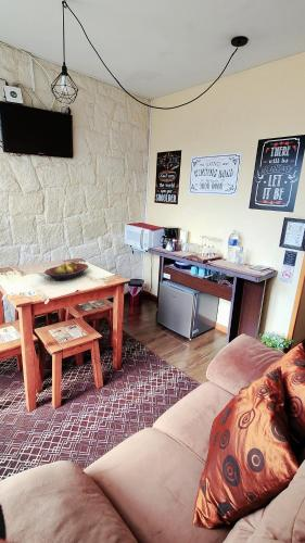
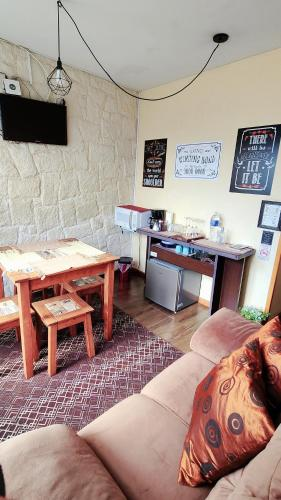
- fruit bowl (67, 269)
